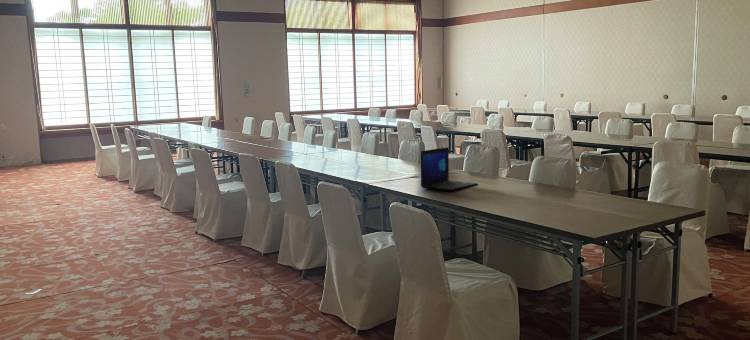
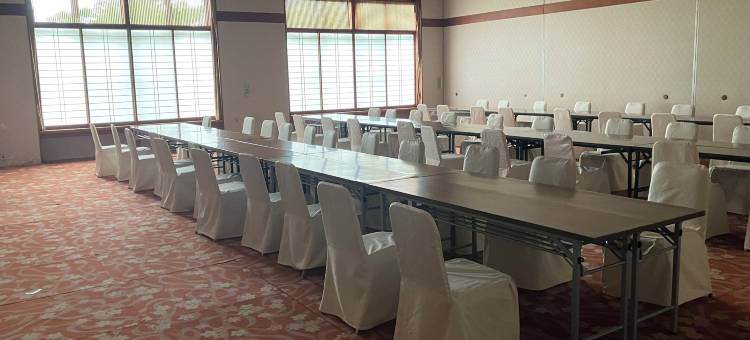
- laptop (448, 168)
